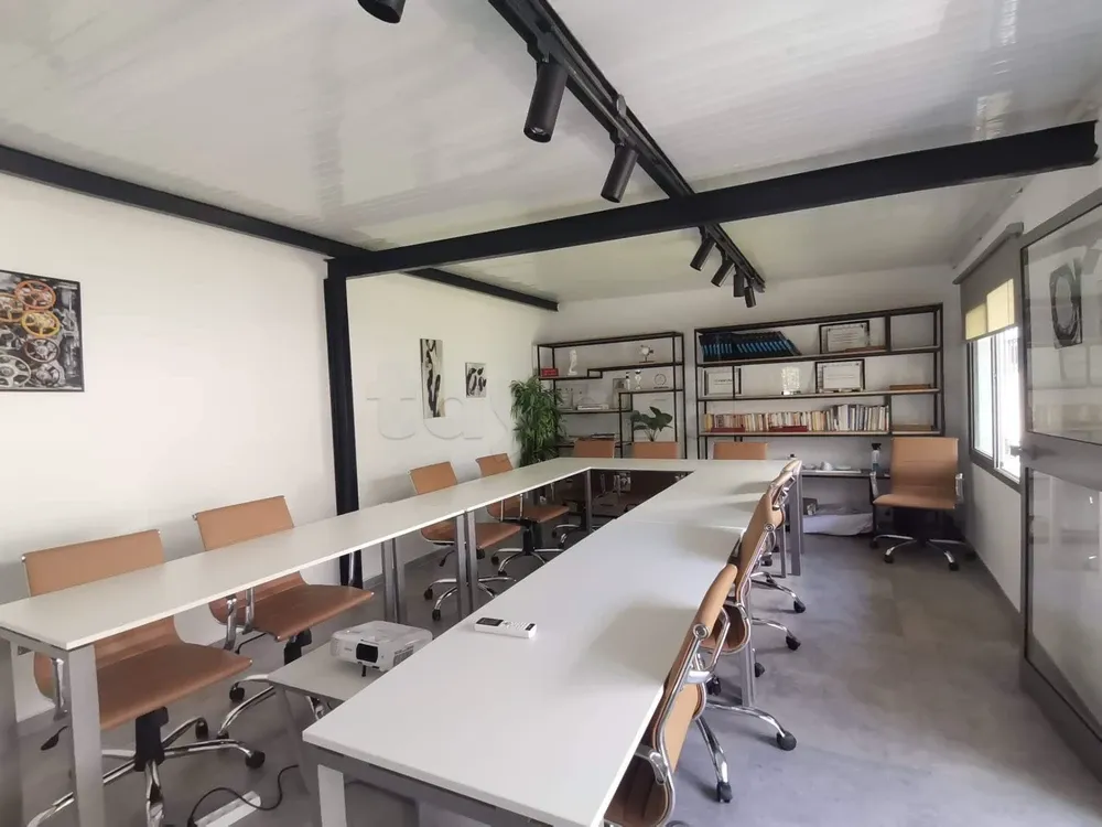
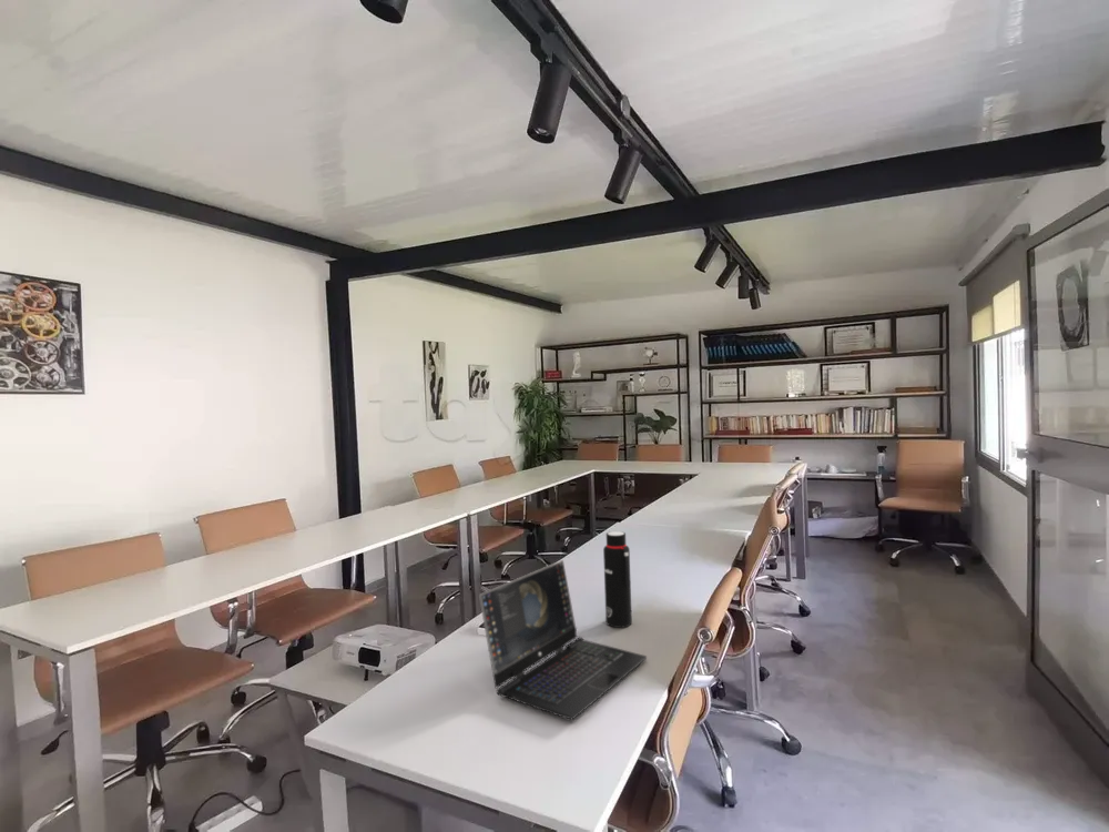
+ laptop (566, 629)
+ water bottle (619, 578)
